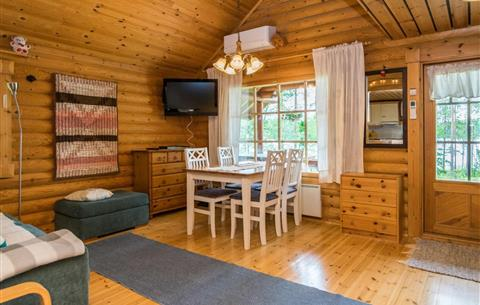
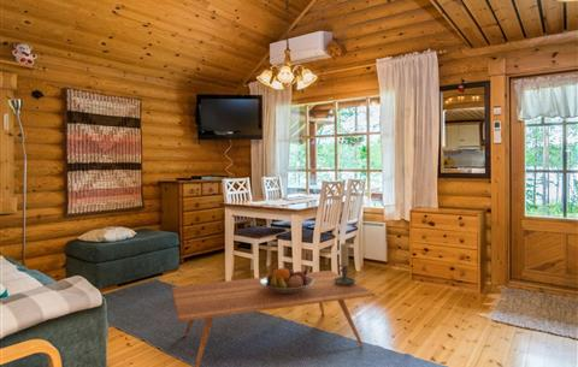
+ candle holder (346, 262)
+ coffee table (266, 309)
+ fruit bowl (287, 278)
